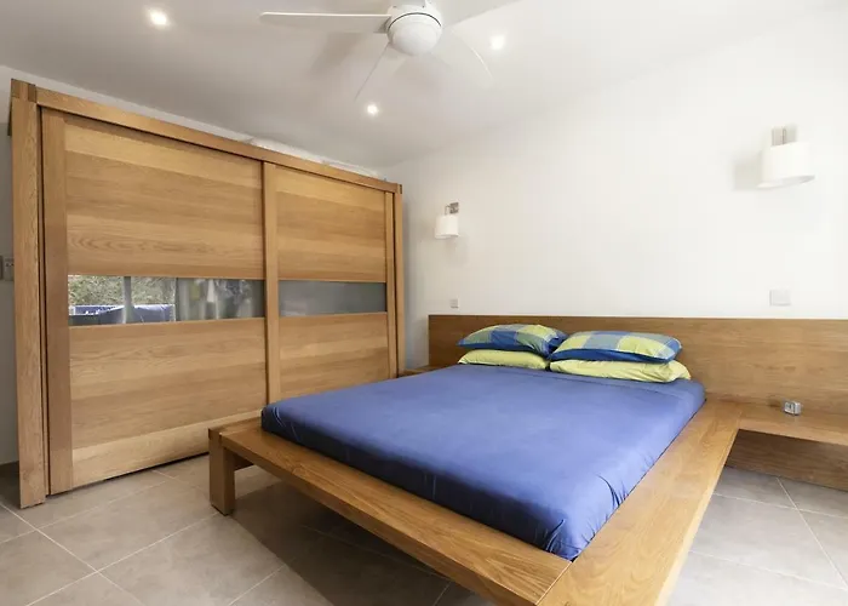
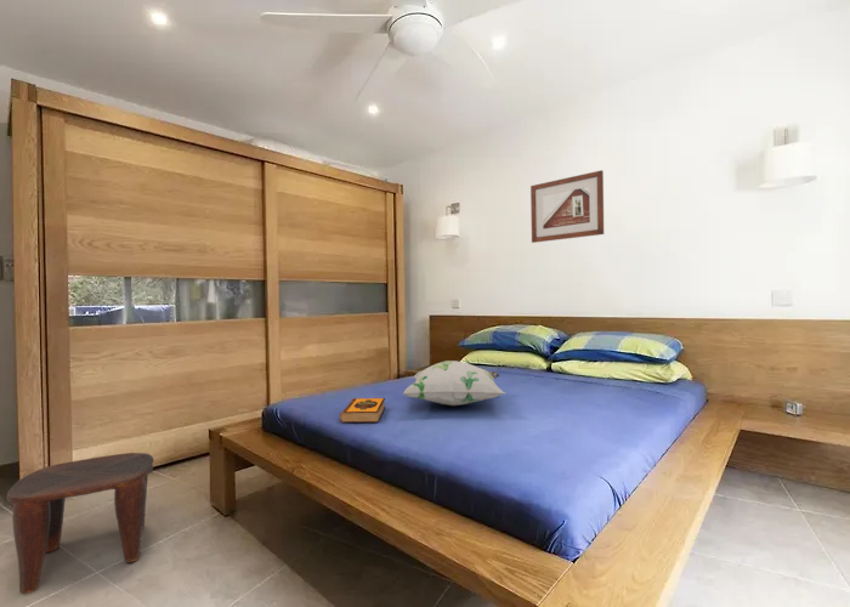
+ hardback book (363, 409)
+ stool (84, 494)
+ picture frame (565, 208)
+ decorative pillow (455, 382)
